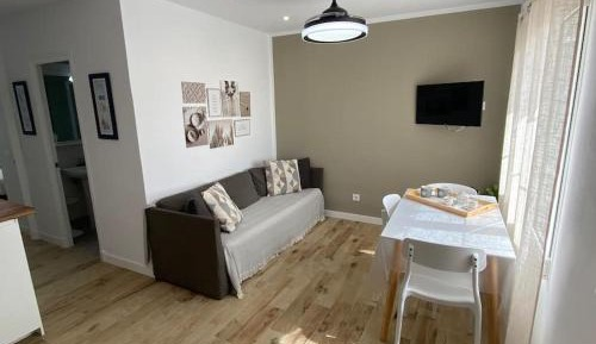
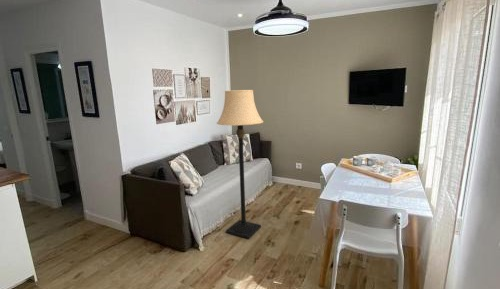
+ lamp (241, 163)
